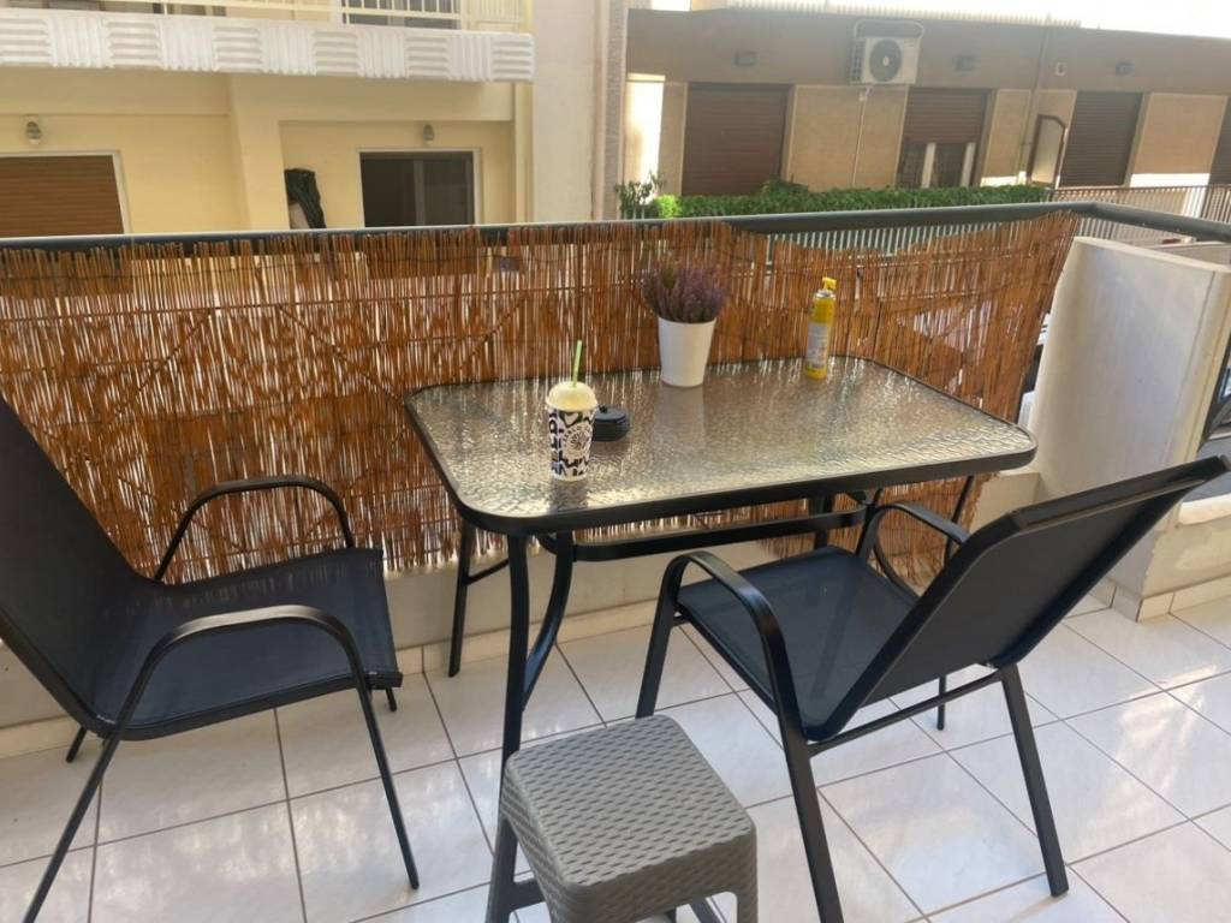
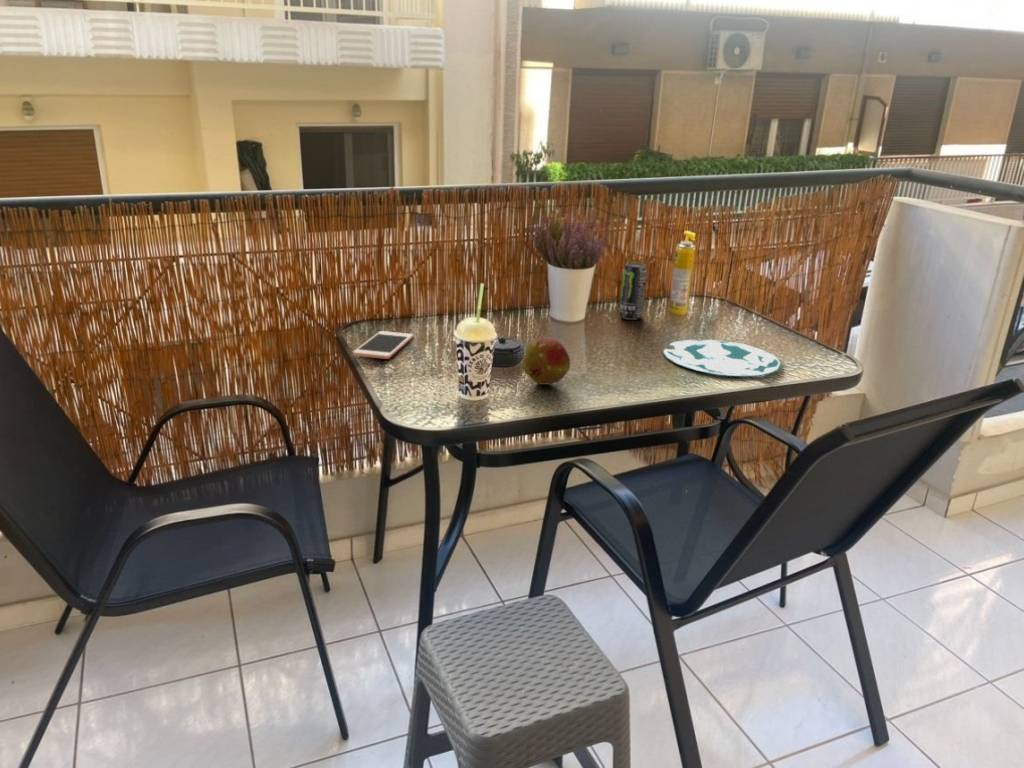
+ cell phone (384, 344)
+ fruit (544, 363)
+ beverage can (633, 291)
+ plate (721, 351)
